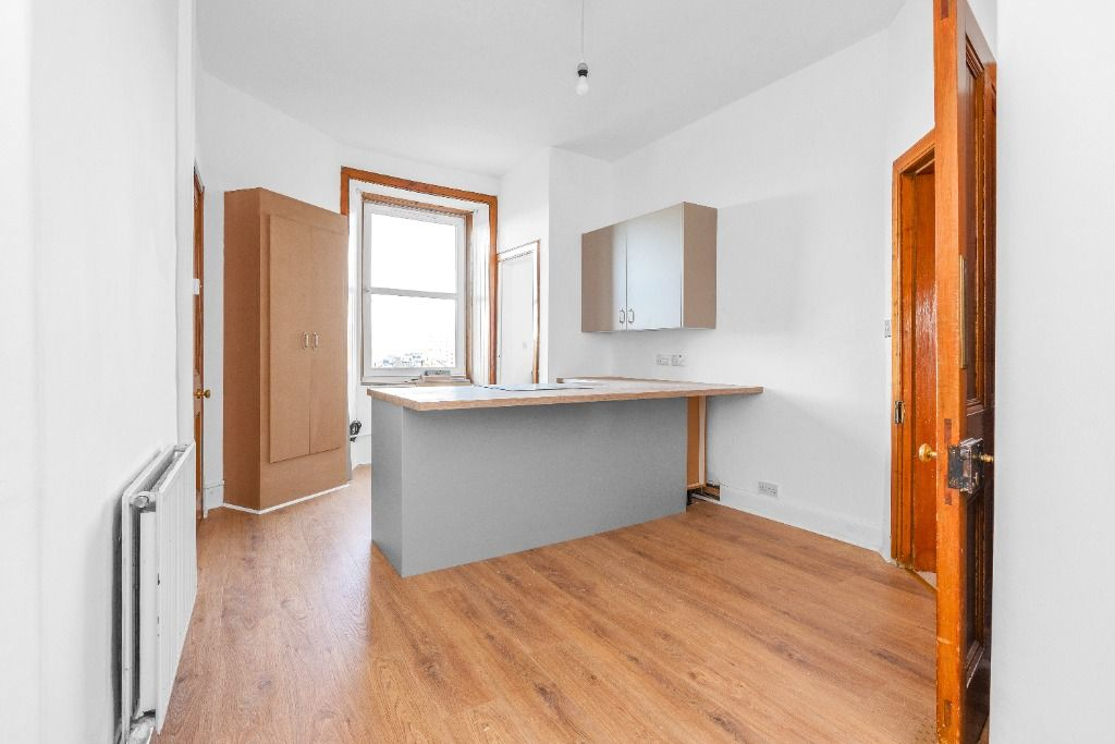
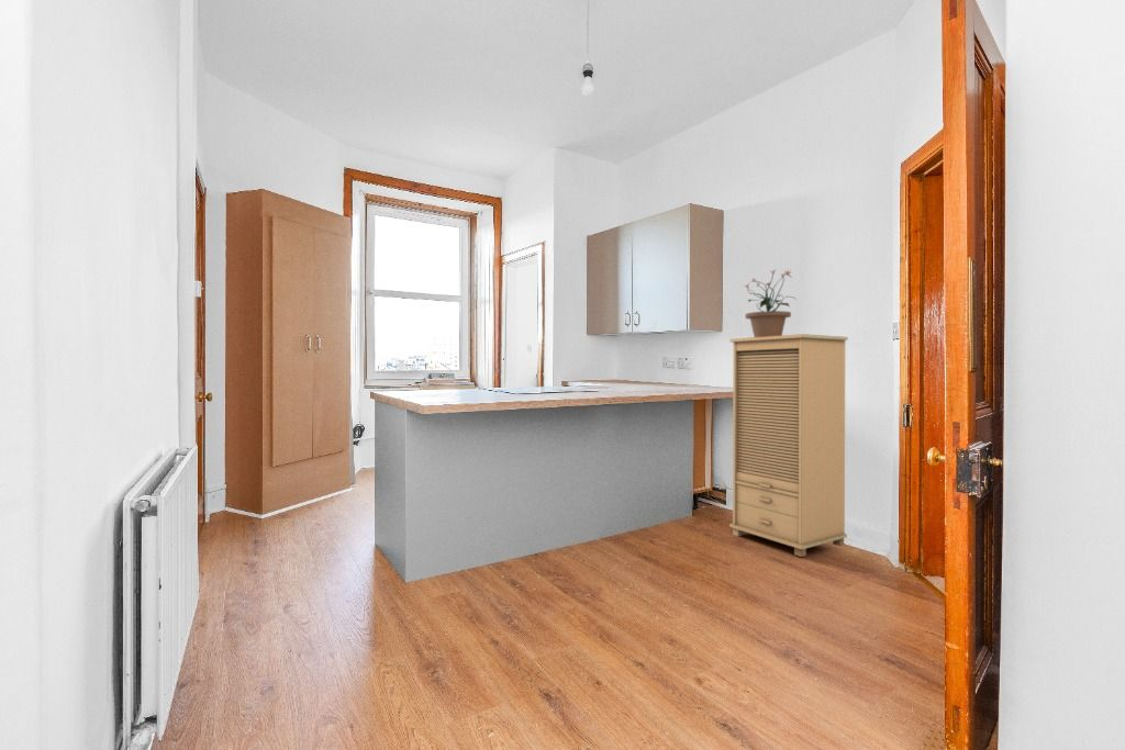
+ cabinet (787, 438)
+ potted plant (770, 303)
